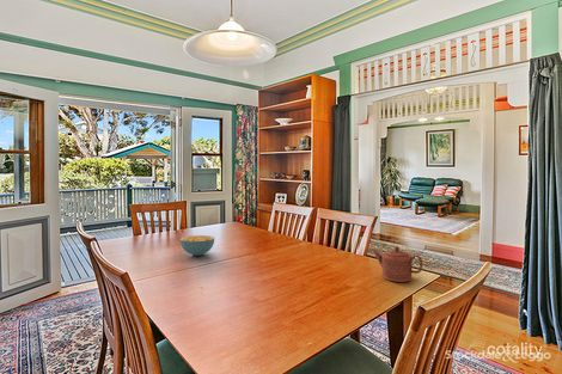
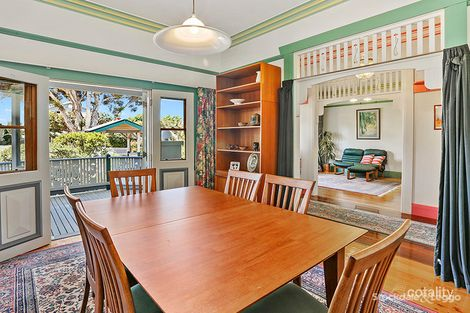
- teapot (396, 262)
- cereal bowl (197, 246)
